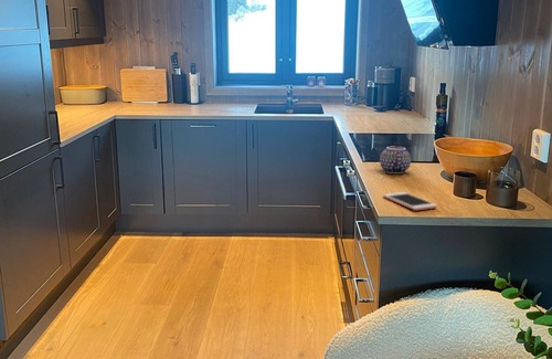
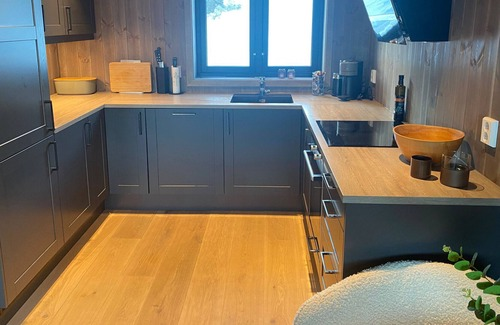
- cell phone (408, 200)
- teapot (395, 157)
